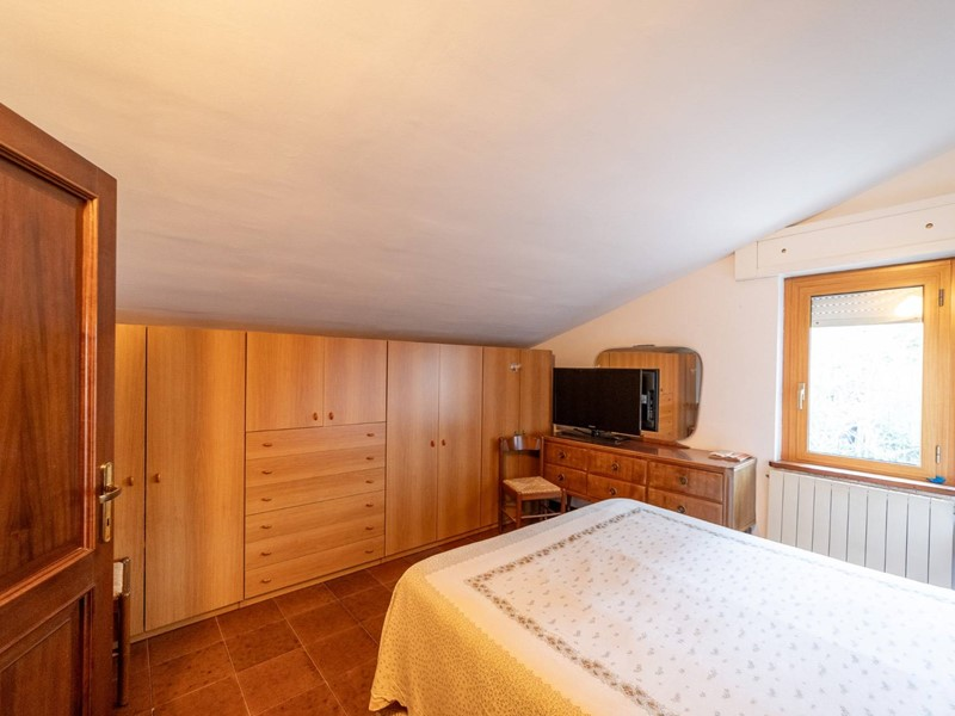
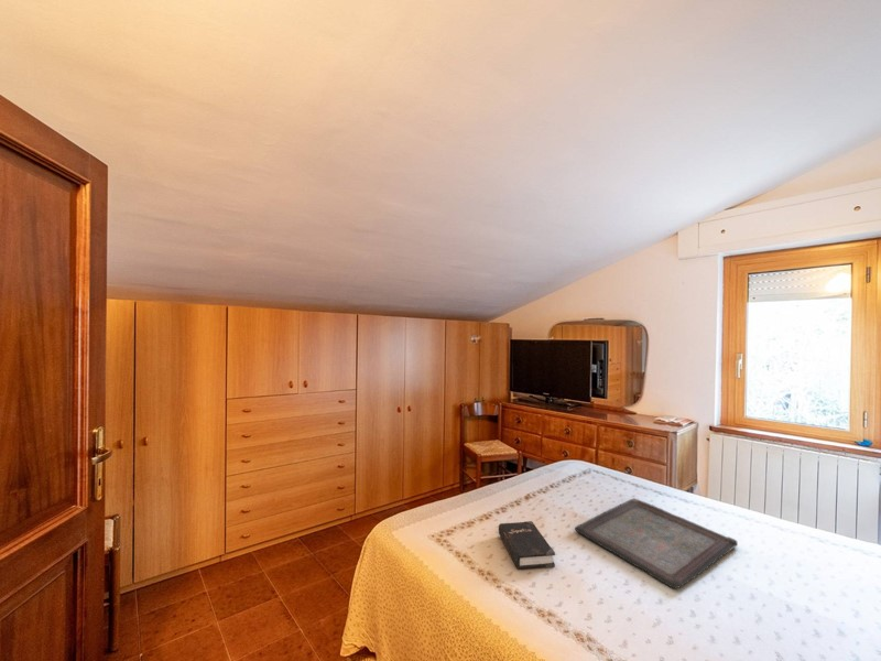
+ serving tray (651, 534)
+ hardback book (524, 543)
